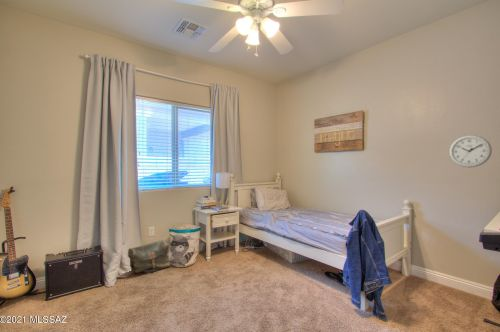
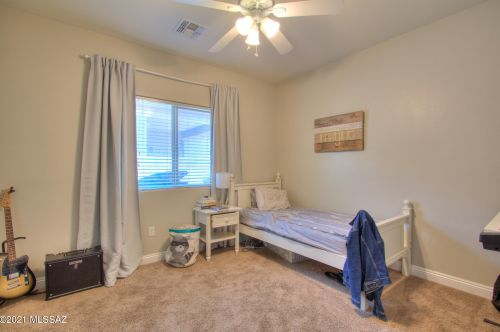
- wall clock (469, 151)
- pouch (148, 256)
